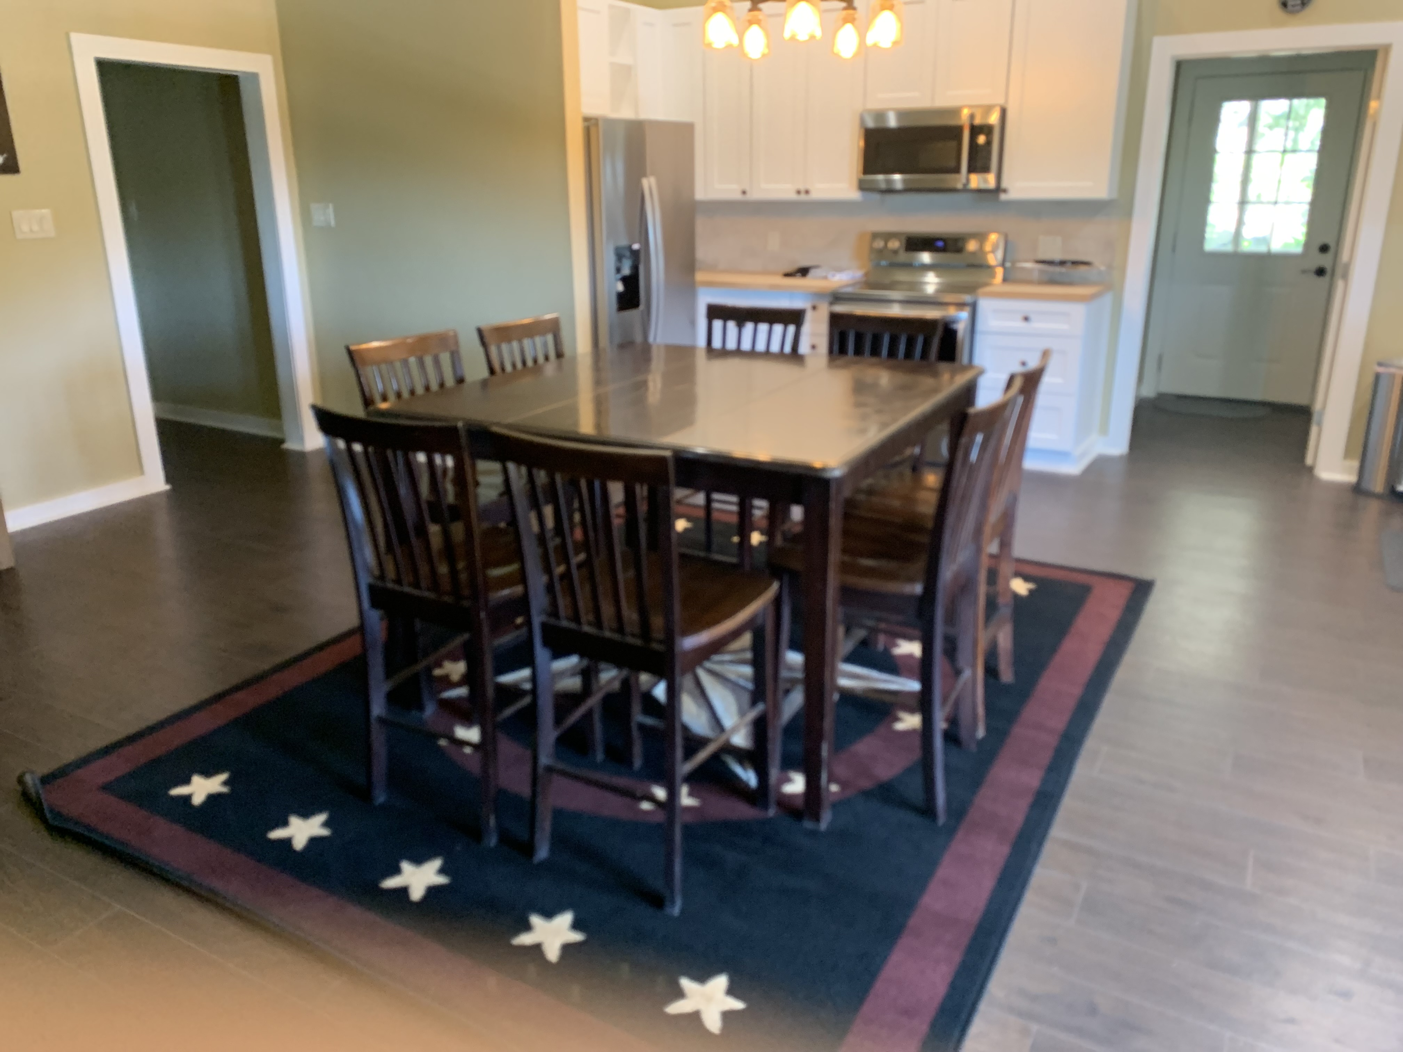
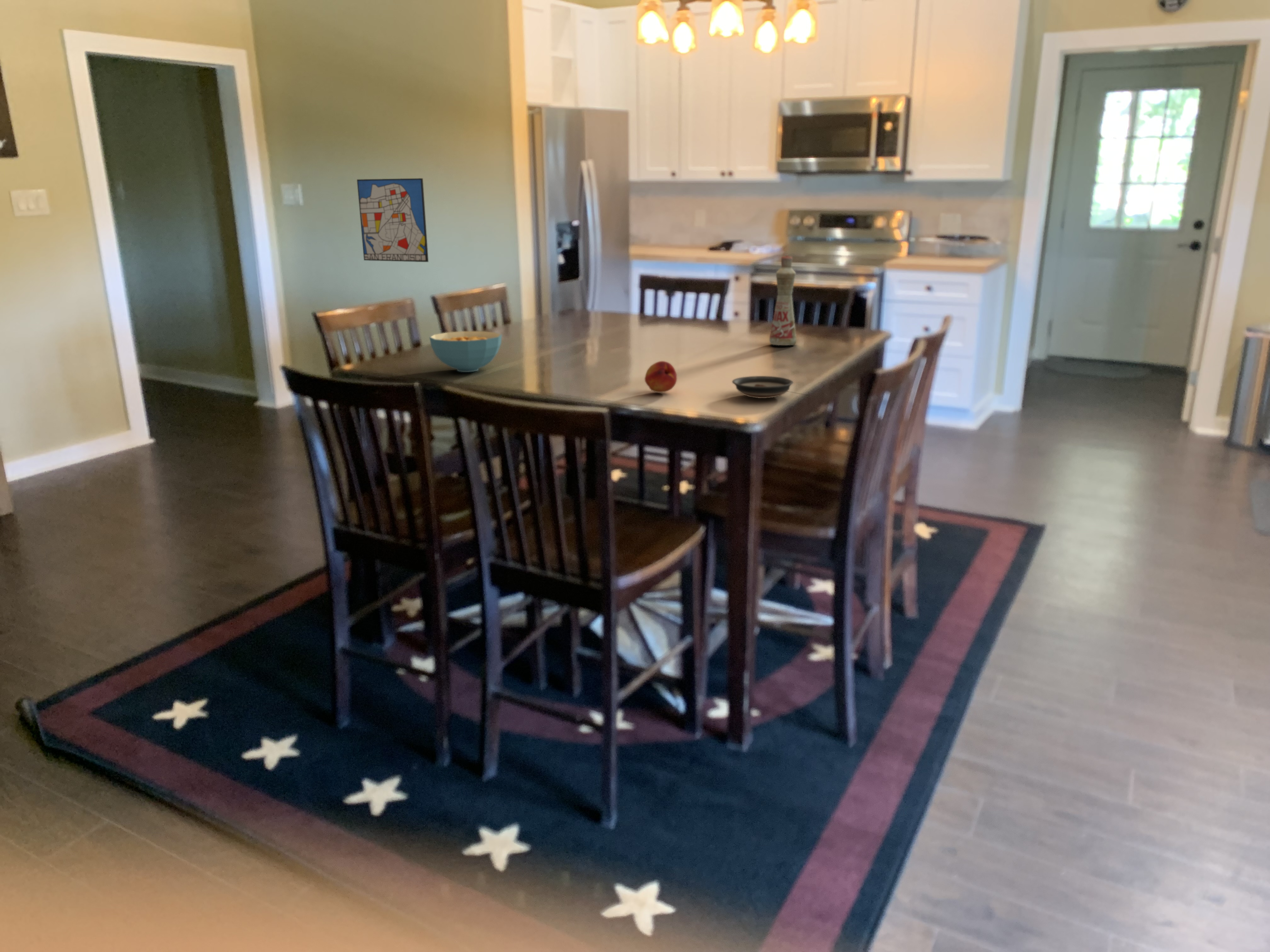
+ cereal bowl (467, 353)
+ saucer (762, 388)
+ fruit (660, 377)
+ bottle (785, 300)
+ wall art (392, 220)
